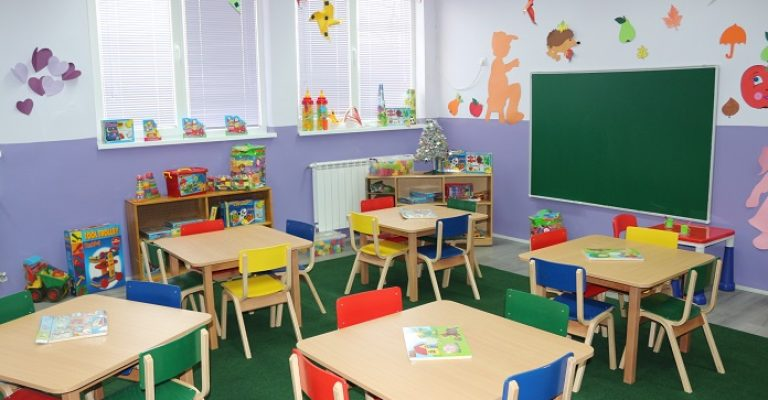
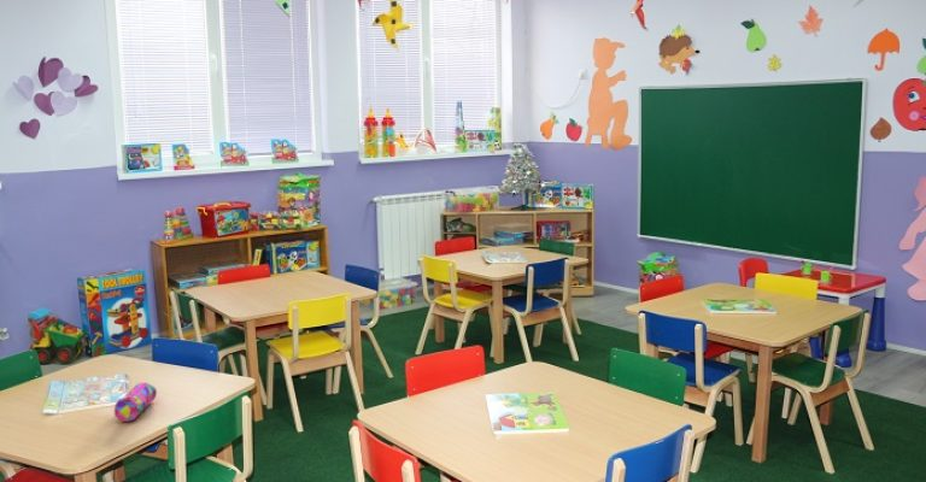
+ pencil case (135, 400)
